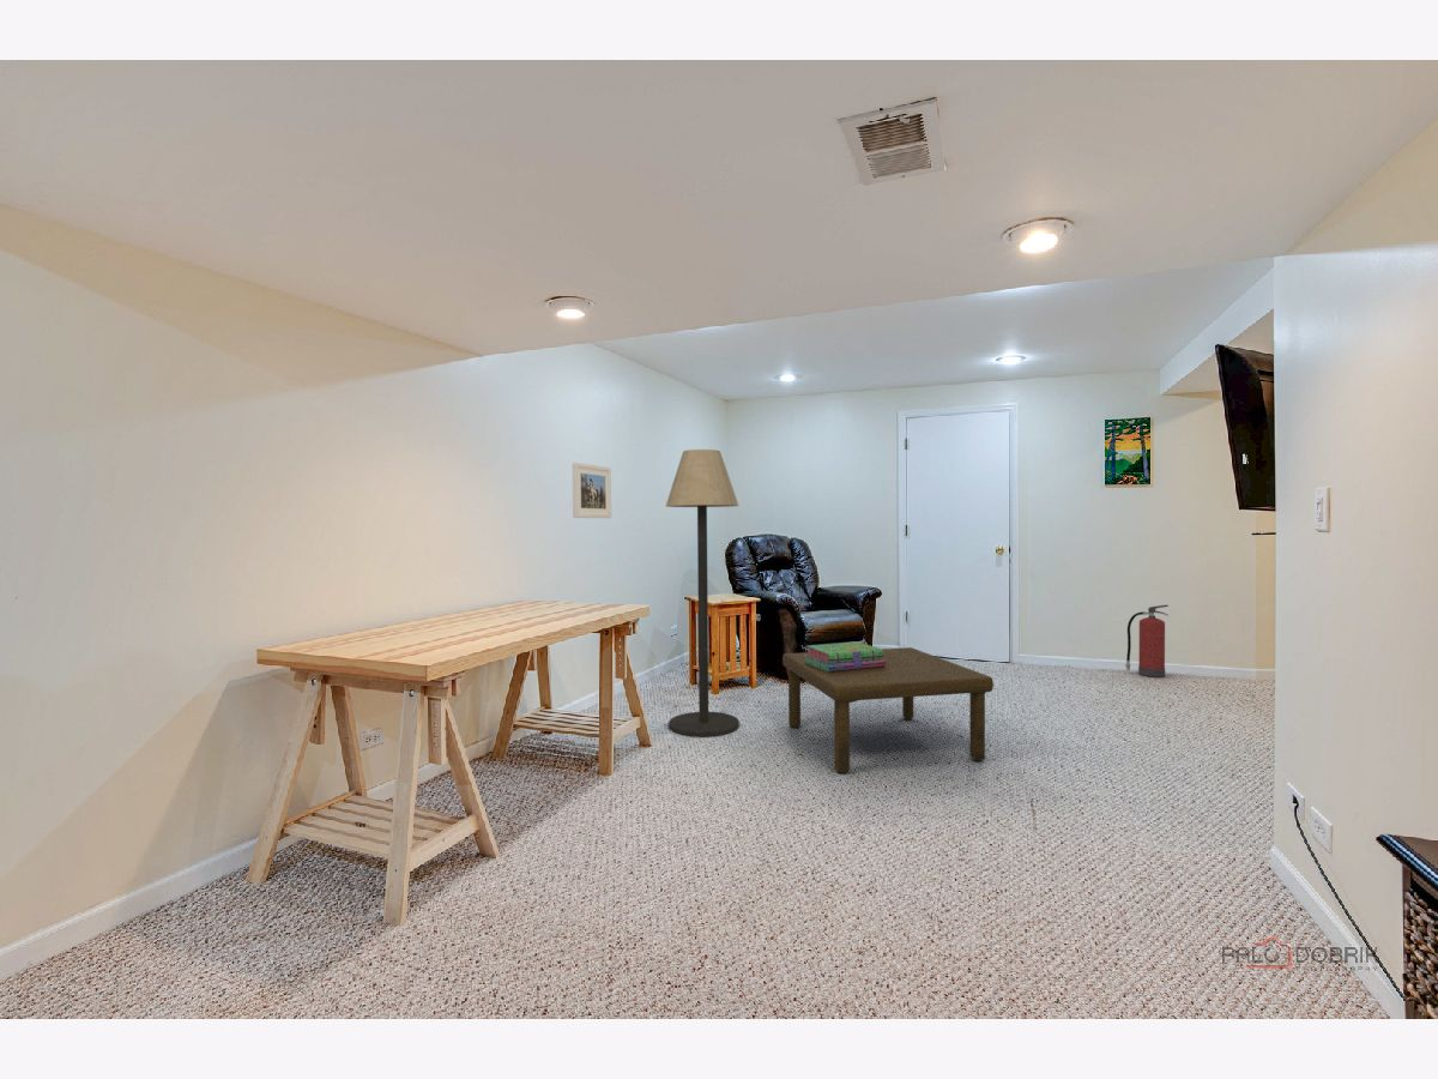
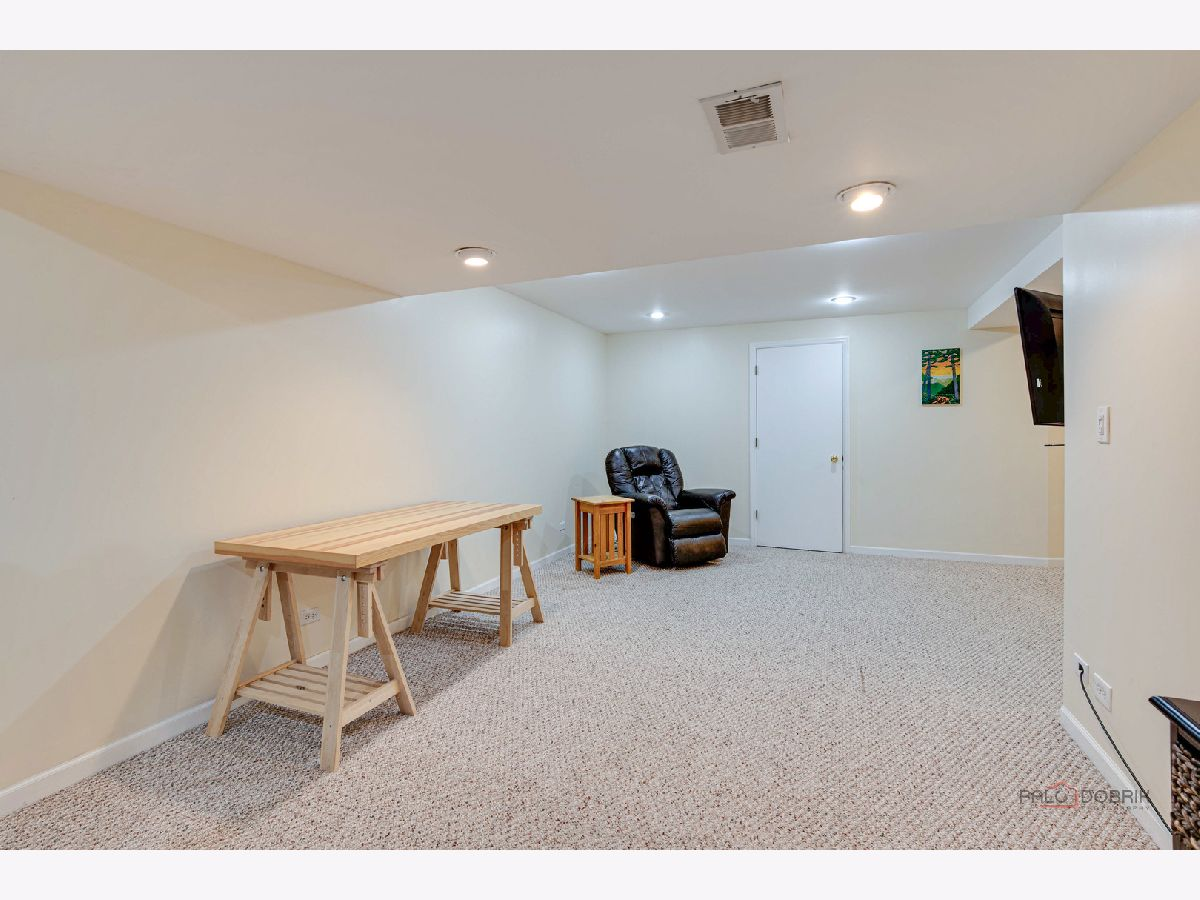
- coffee table (878, 698)
- fire extinguisher (1146, 639)
- floor lamp (702, 589)
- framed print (592, 492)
- stack of books (844, 655)
